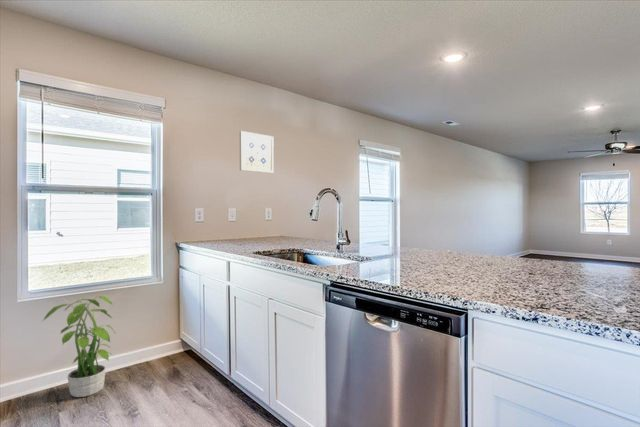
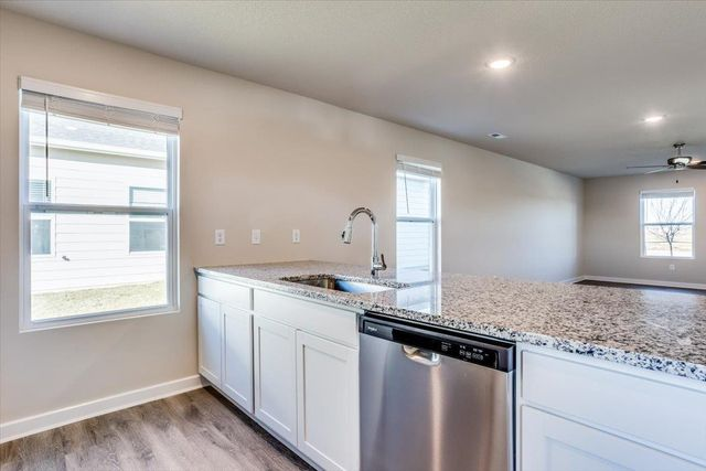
- potted plant (80, 345)
- wall art (257, 152)
